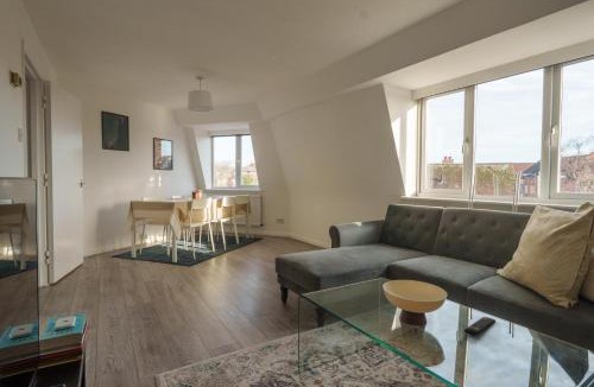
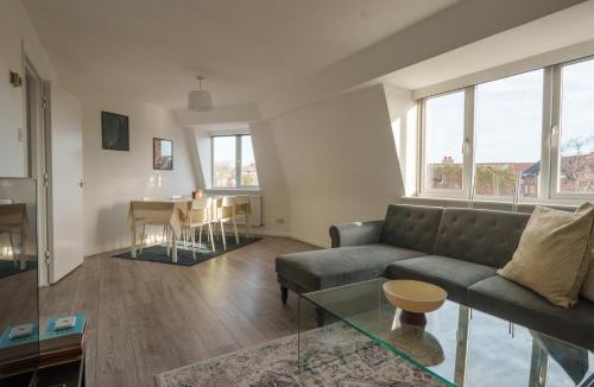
- remote control (480, 325)
